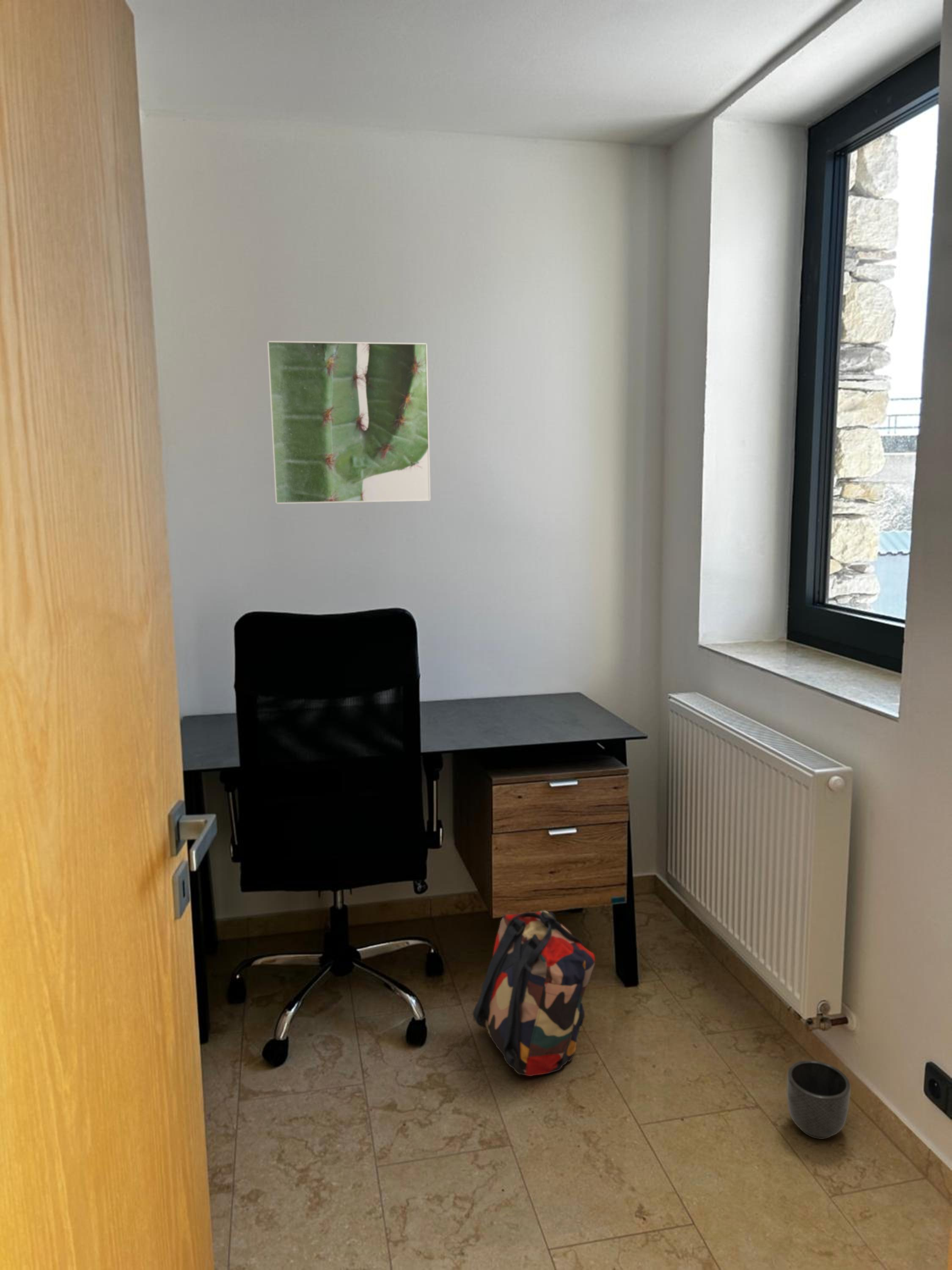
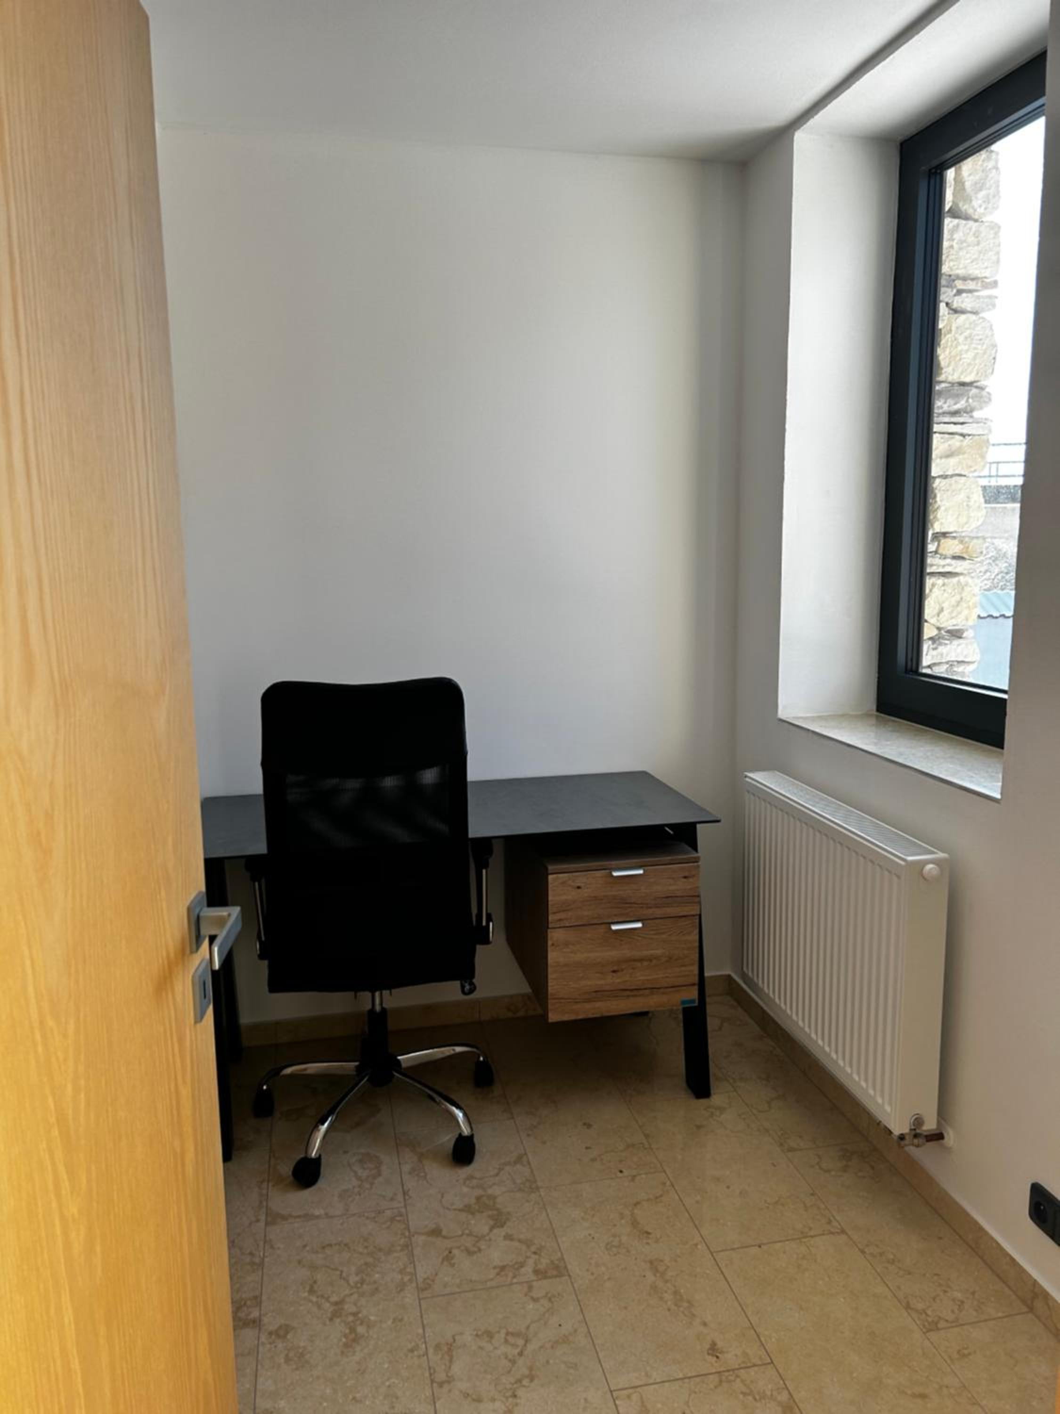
- planter (817, 1103)
- backpack (531, 984)
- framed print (351, 423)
